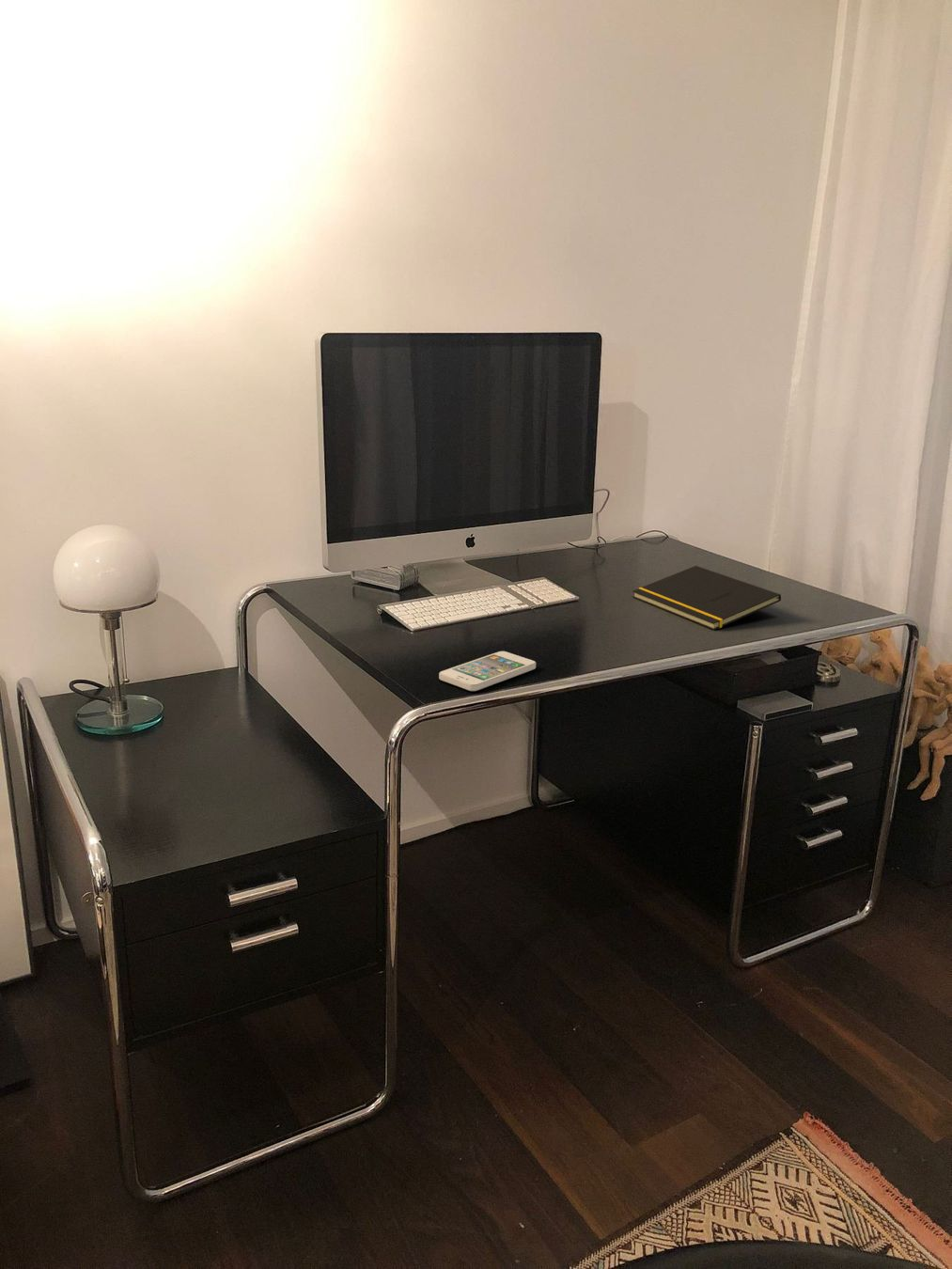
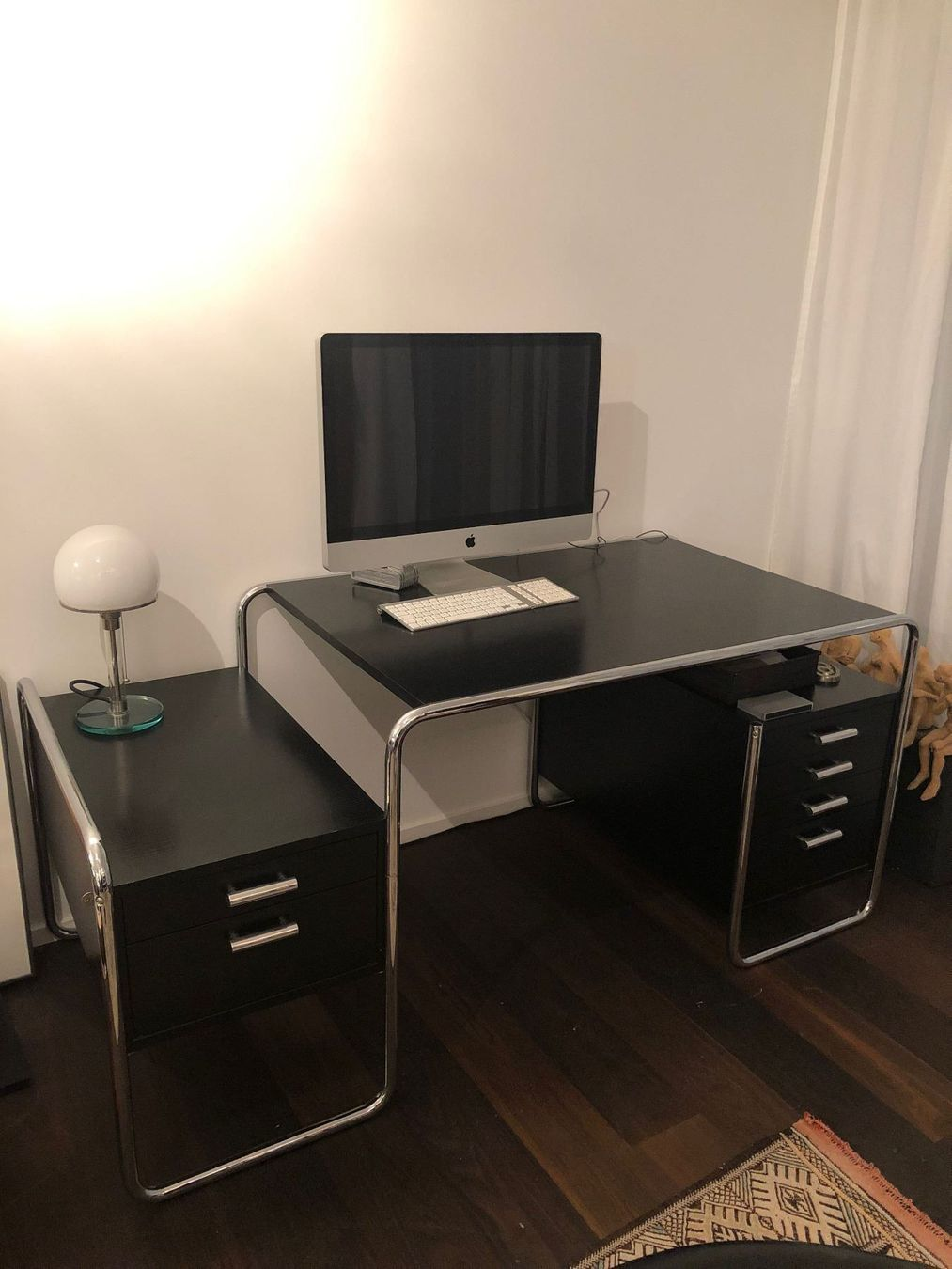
- notepad (704, 595)
- smartphone (488, 670)
